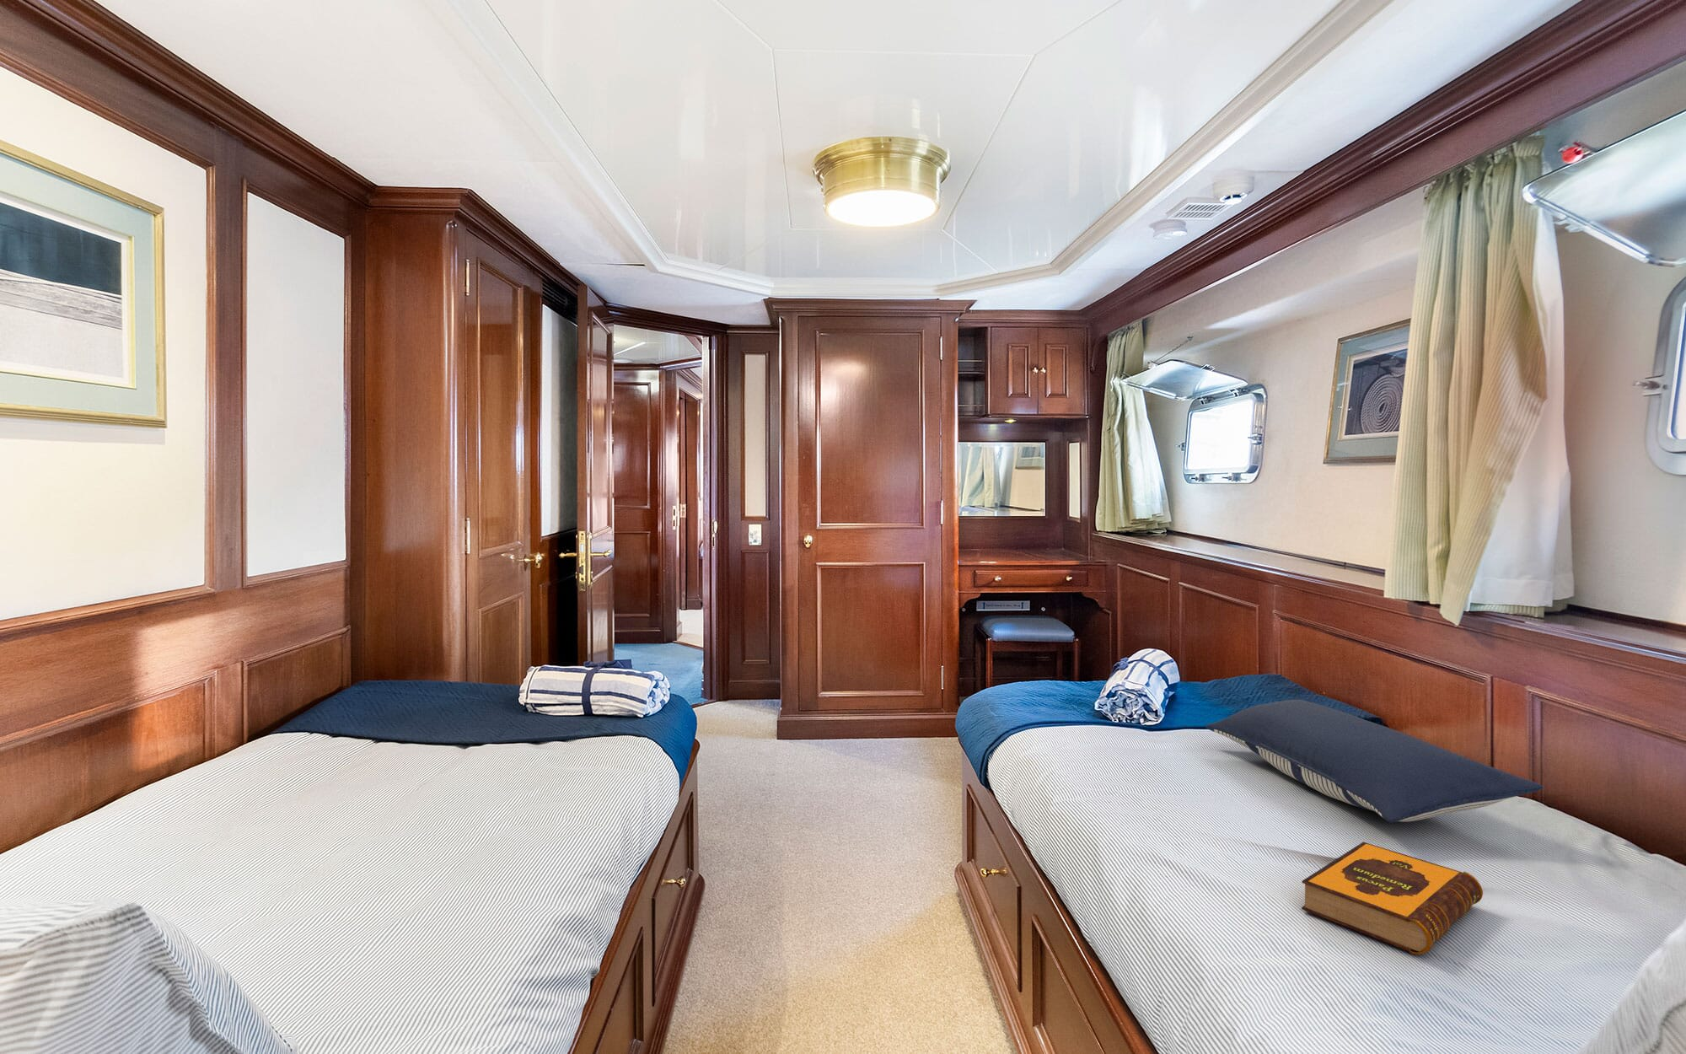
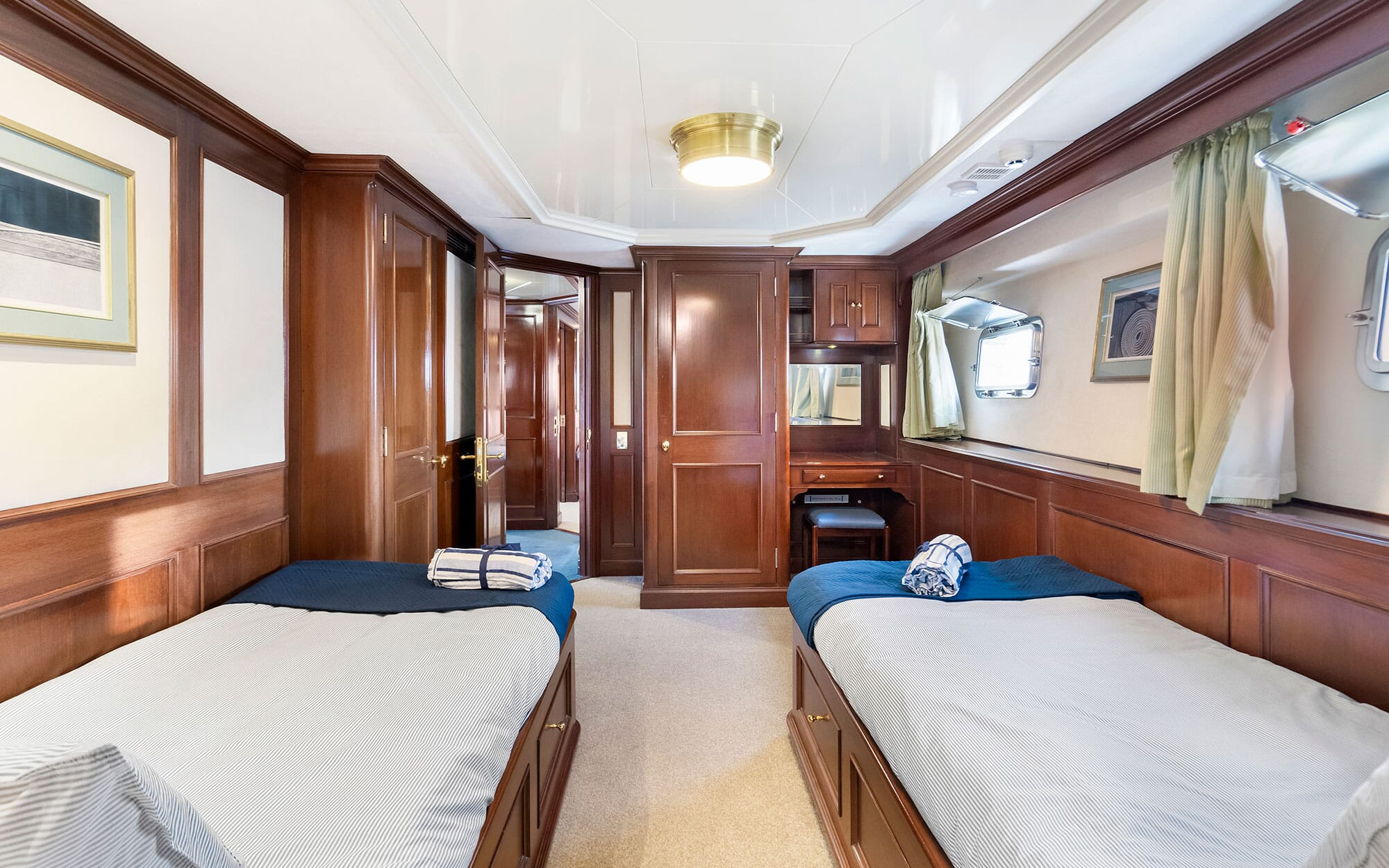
- pillow (1342, 753)
- hardback book (1392, 894)
